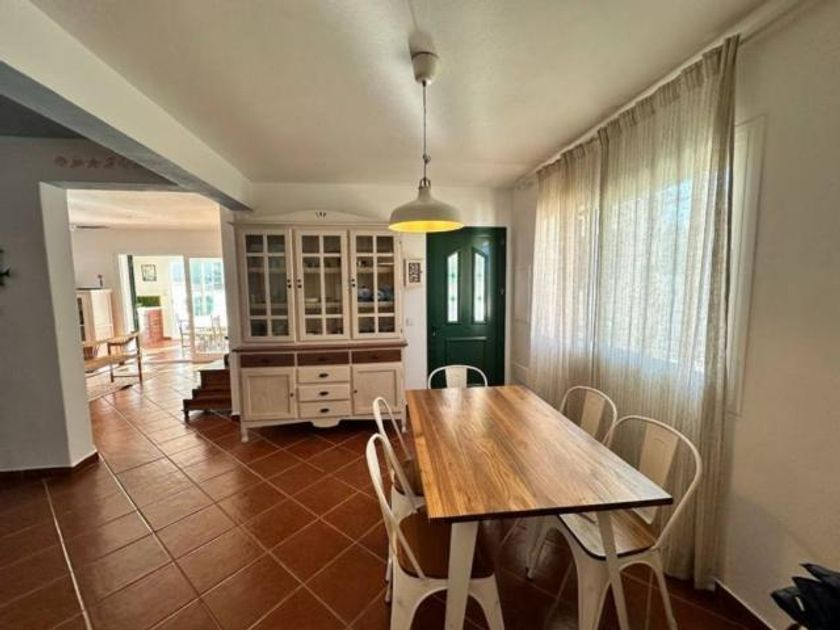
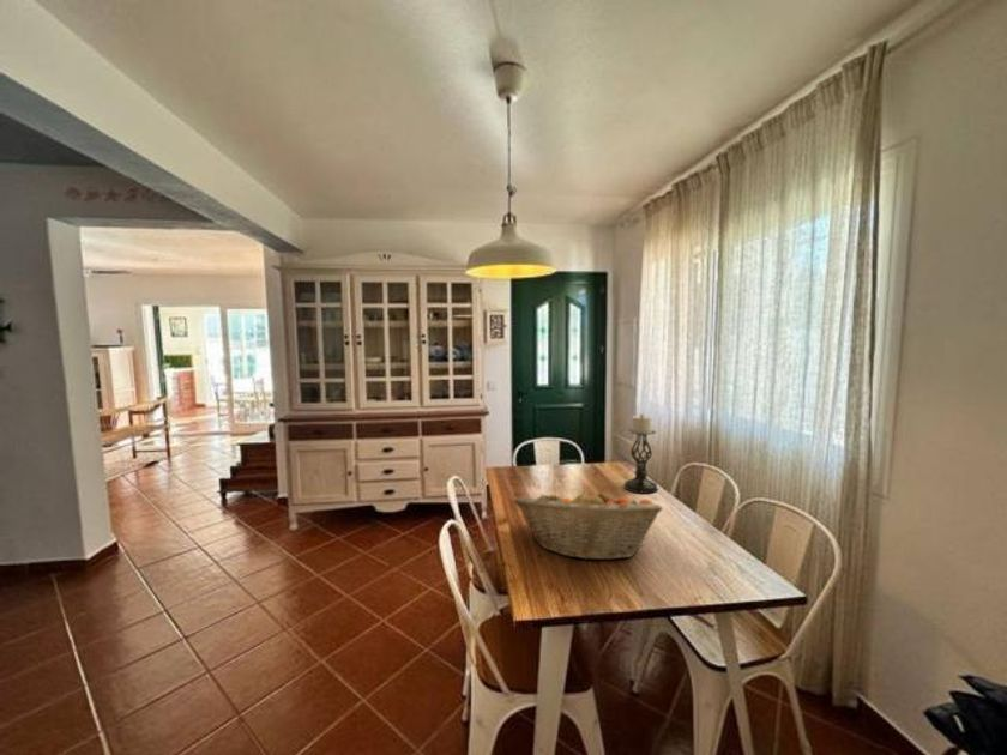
+ candle holder (641, 451)
+ fruit basket (585, 514)
